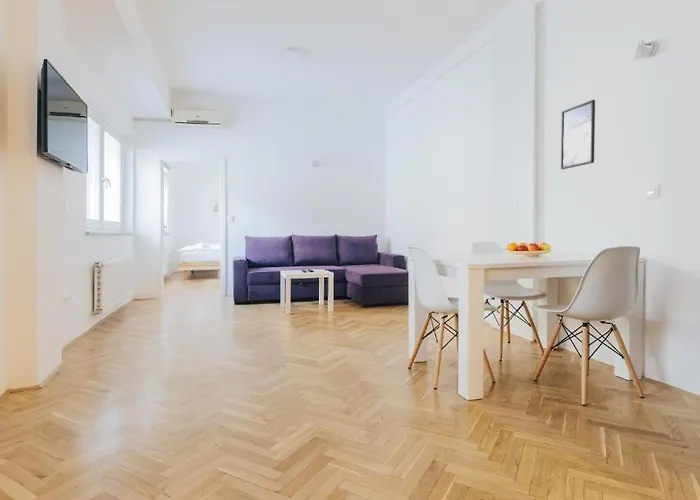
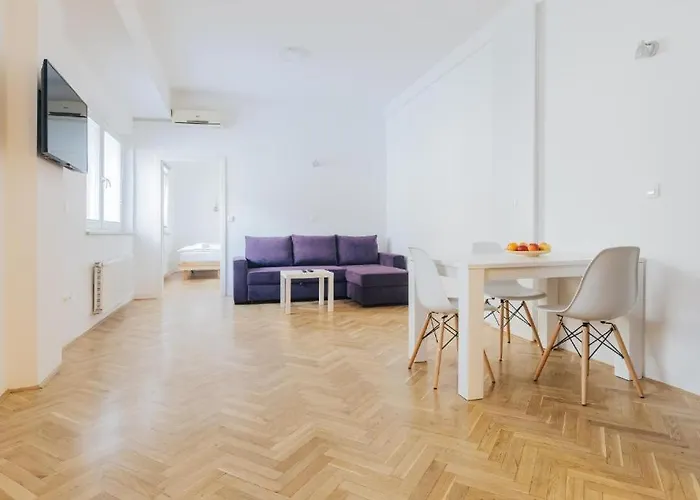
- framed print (577, 136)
